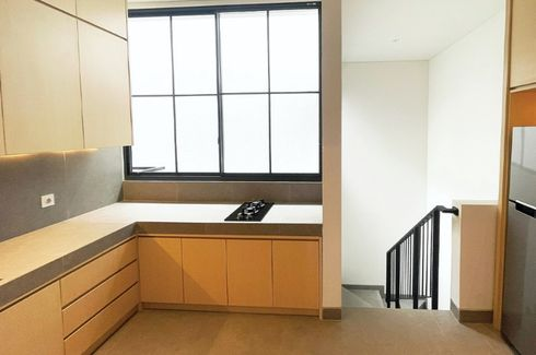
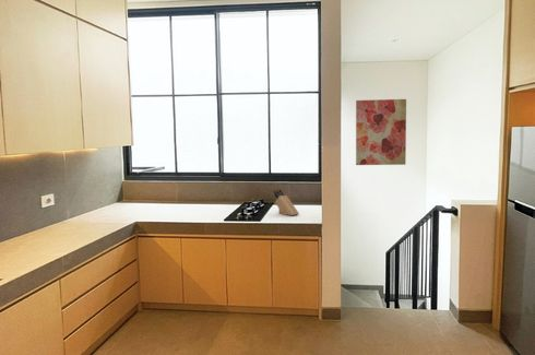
+ knife block (285, 201)
+ wall art (380, 132)
